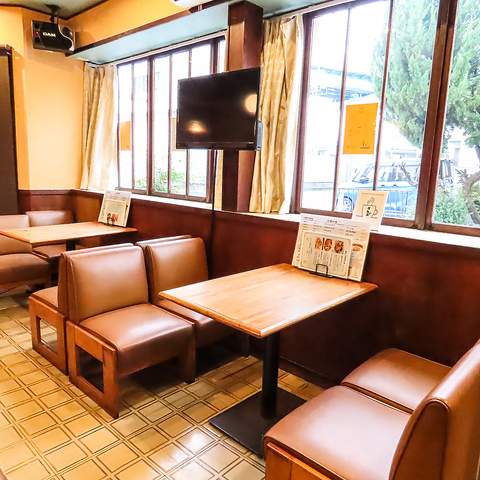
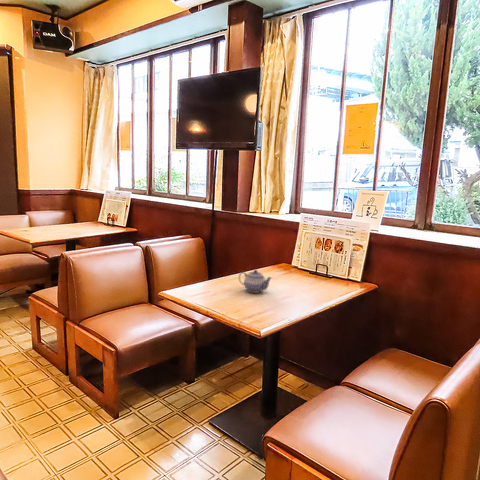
+ teapot (255, 280)
